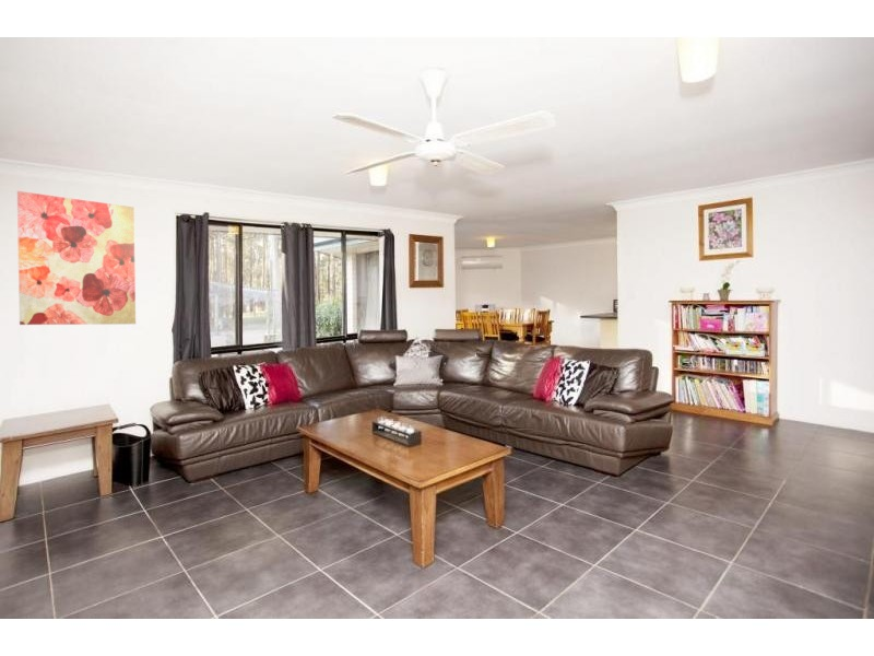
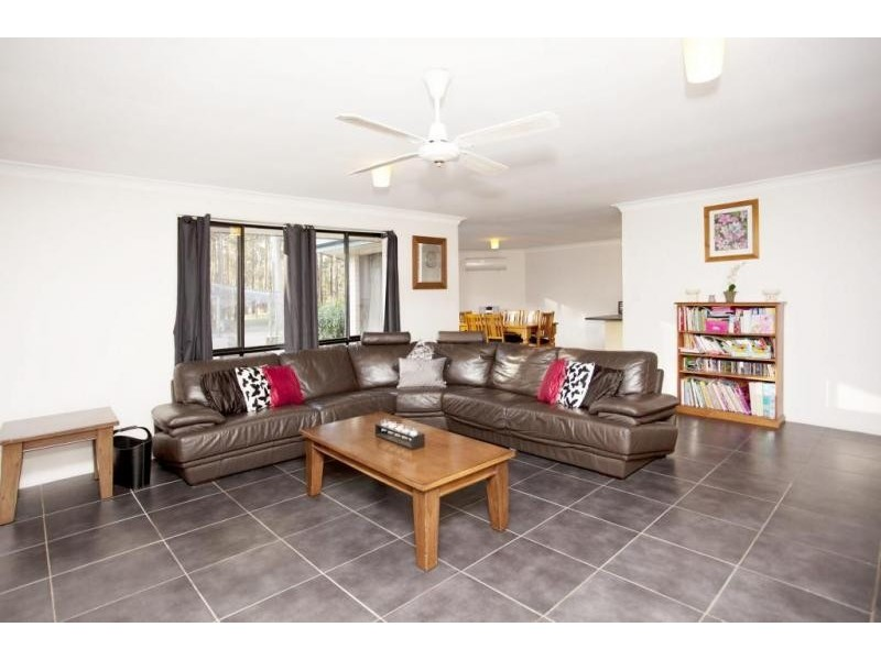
- wall art (80, 261)
